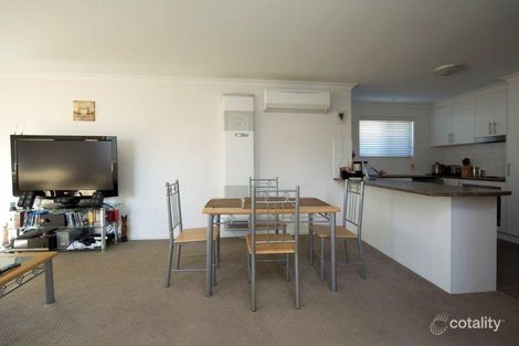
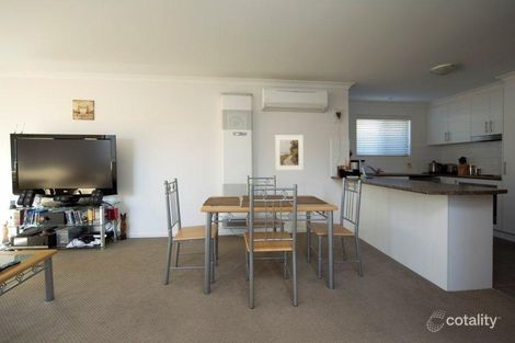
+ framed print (288, 152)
